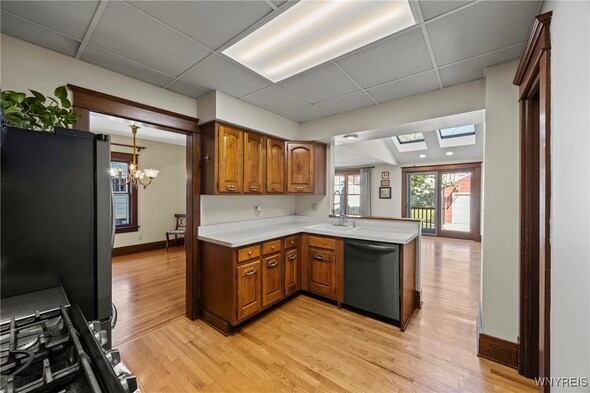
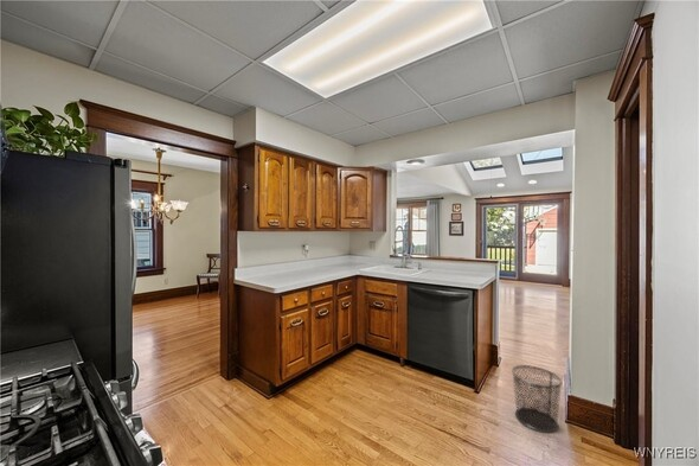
+ trash can (536, 396)
